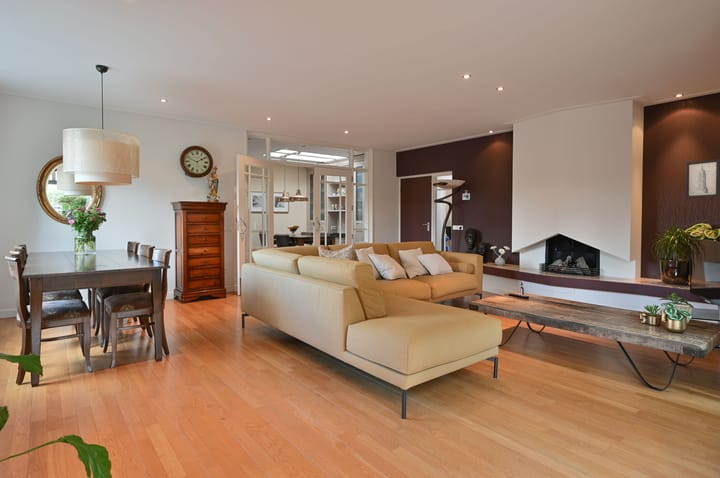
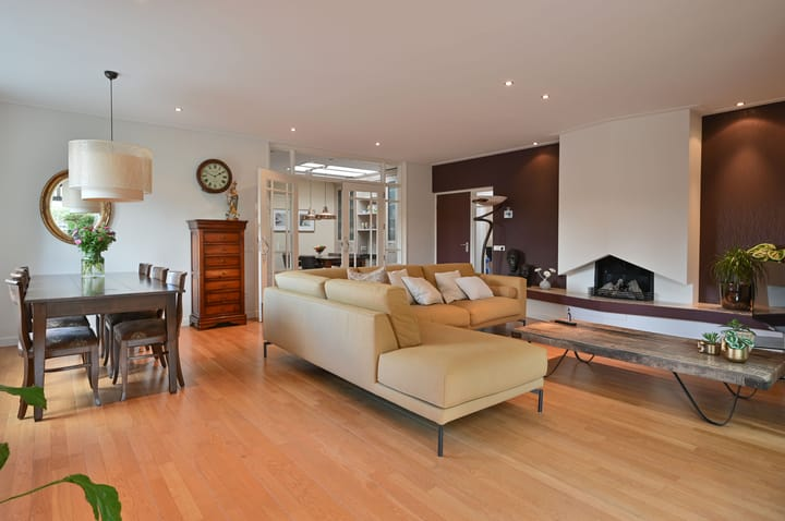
- wall art (702, 179)
